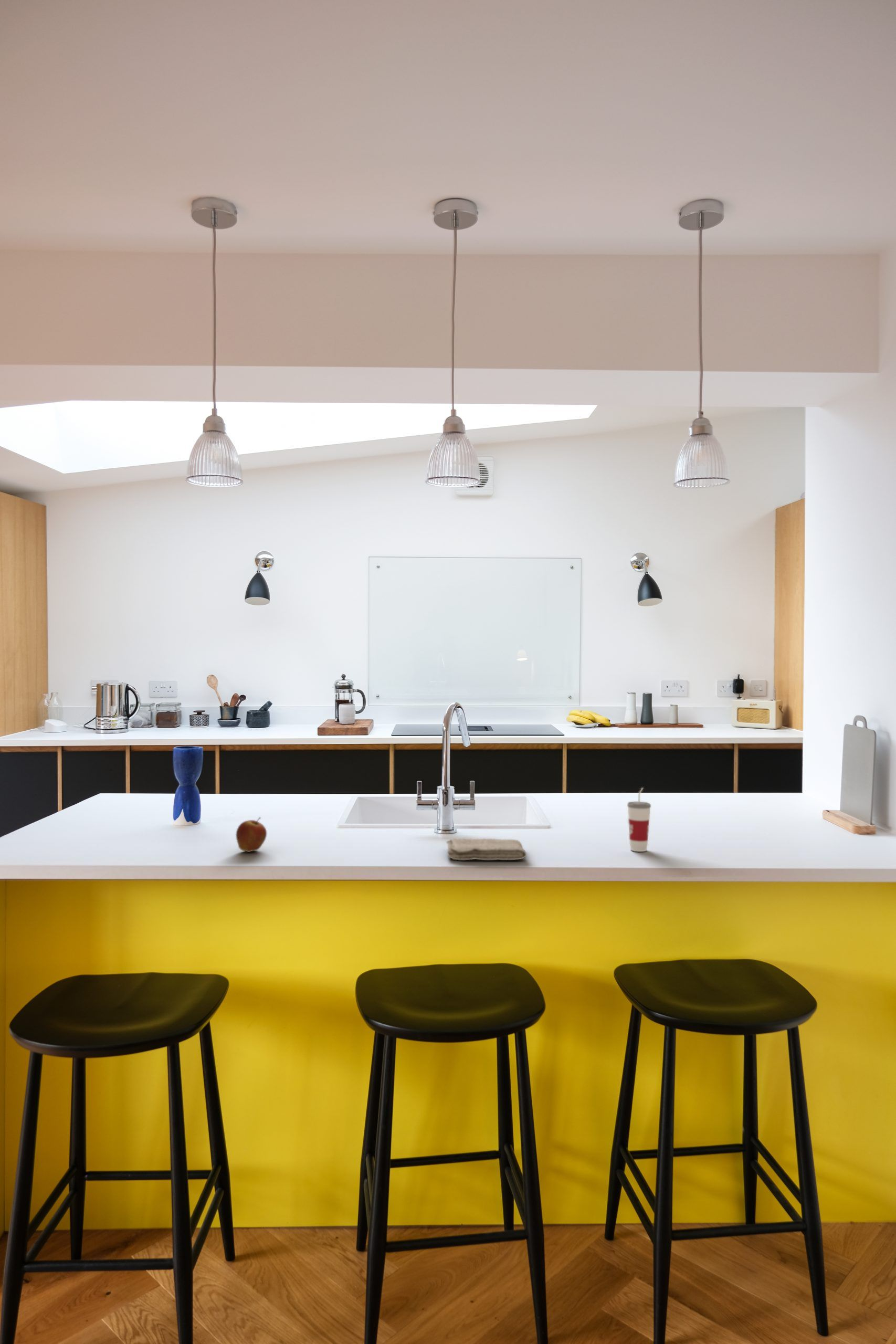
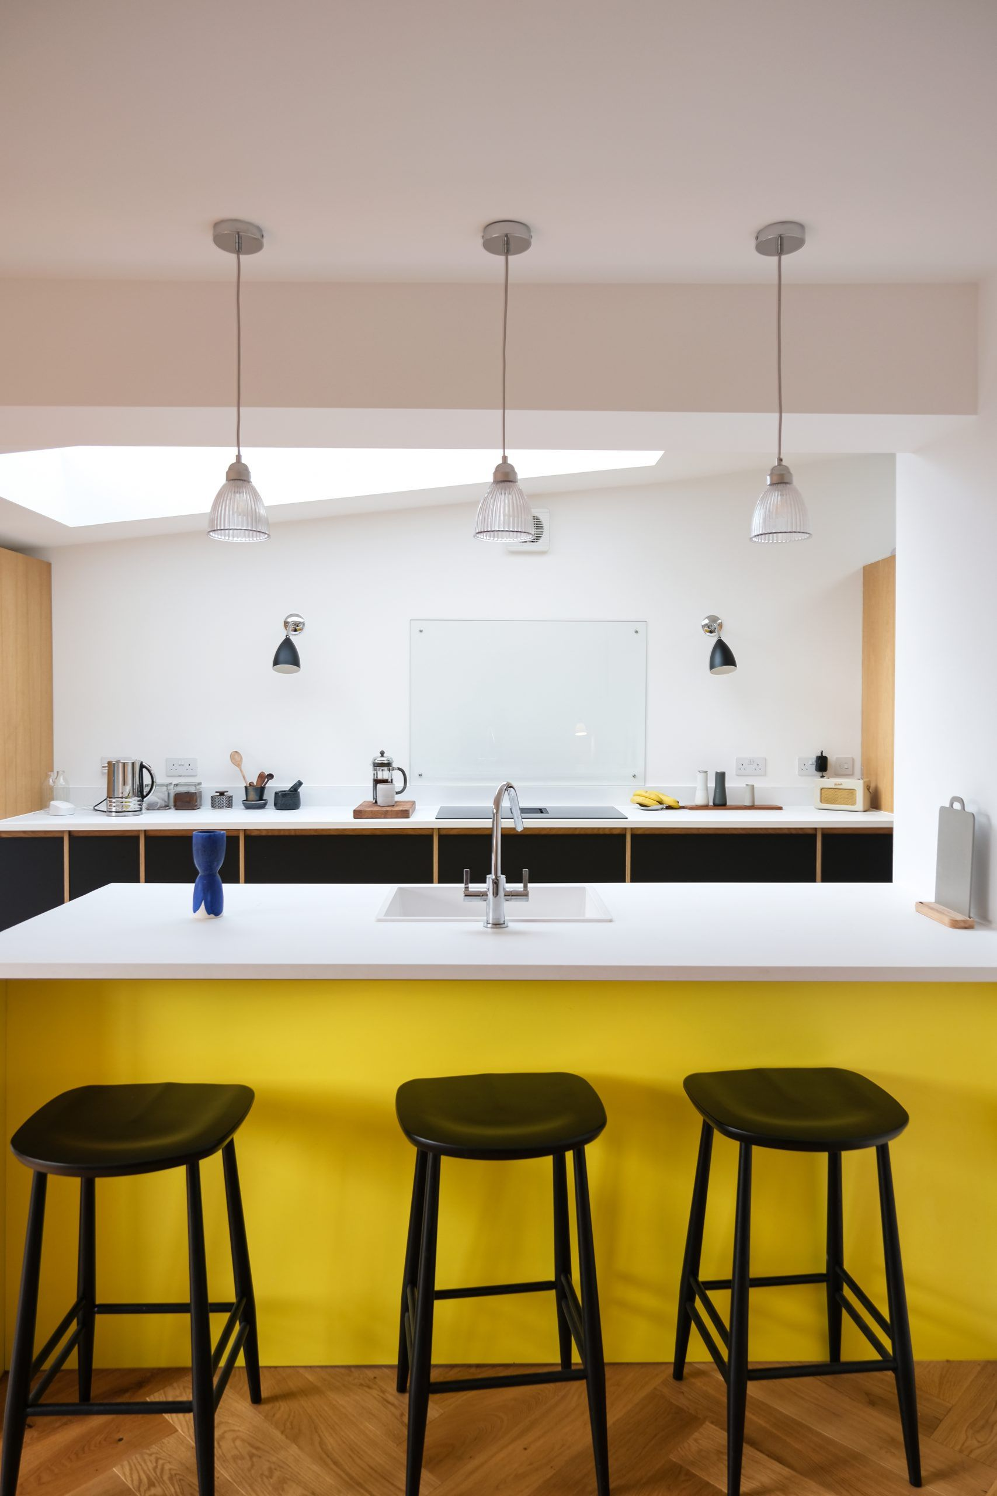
- washcloth (485, 848)
- cup (639, 818)
- fruit (251, 834)
